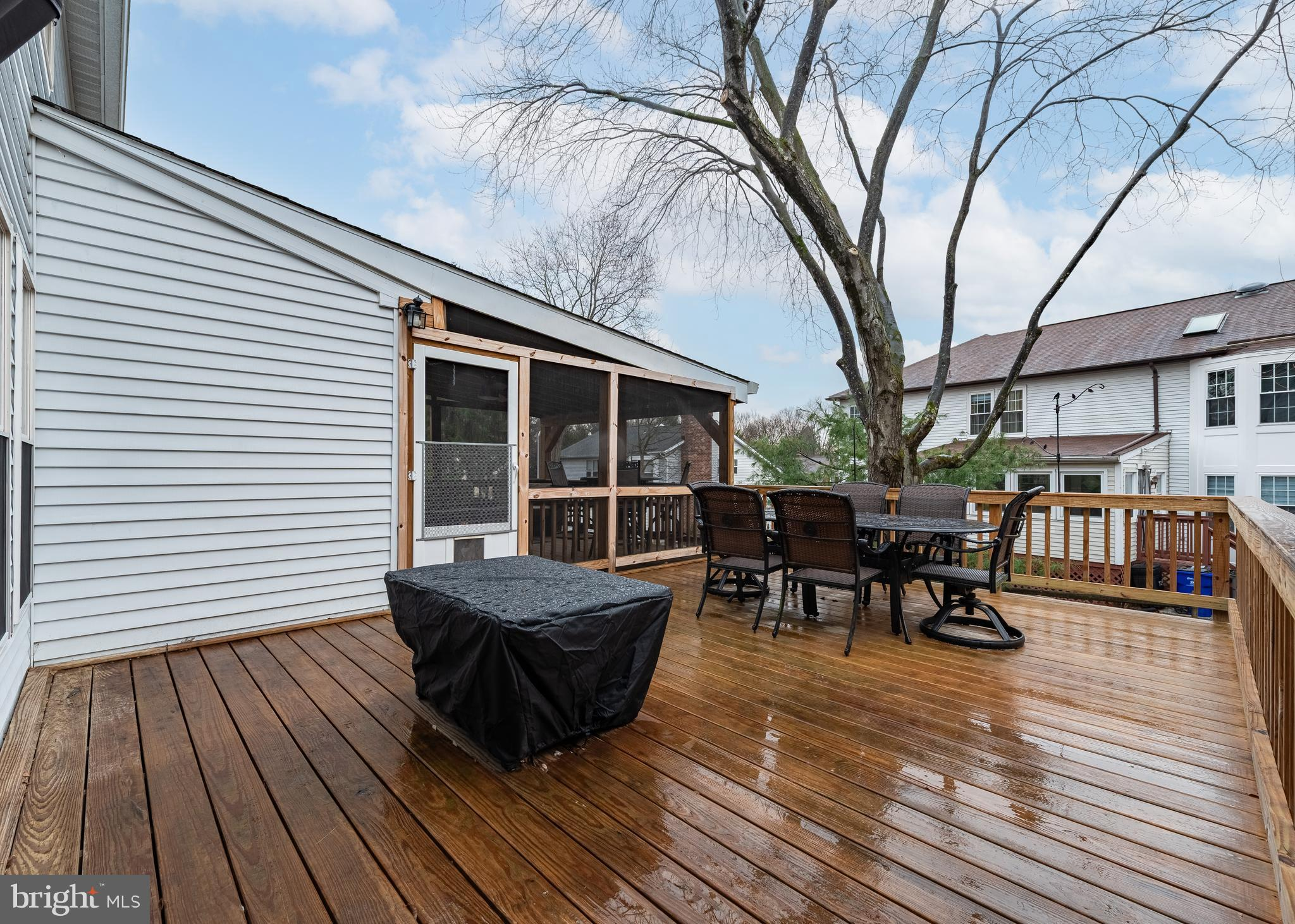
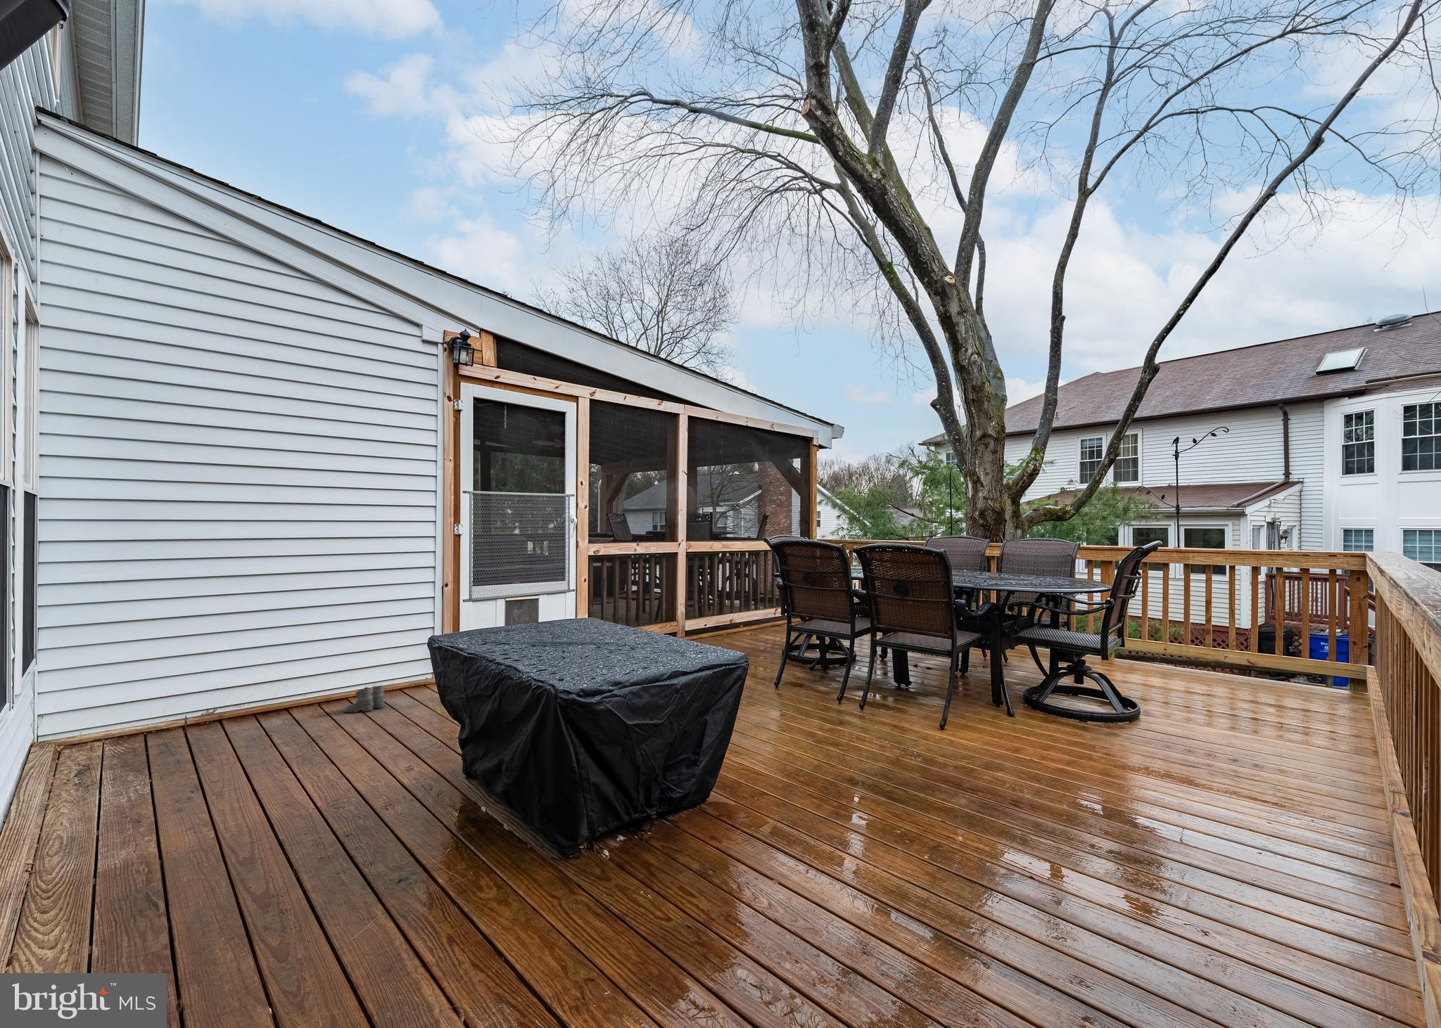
+ boots (368, 696)
